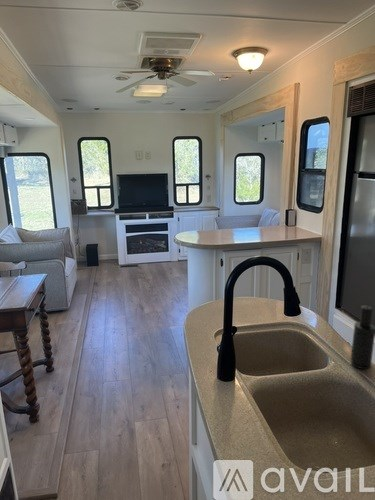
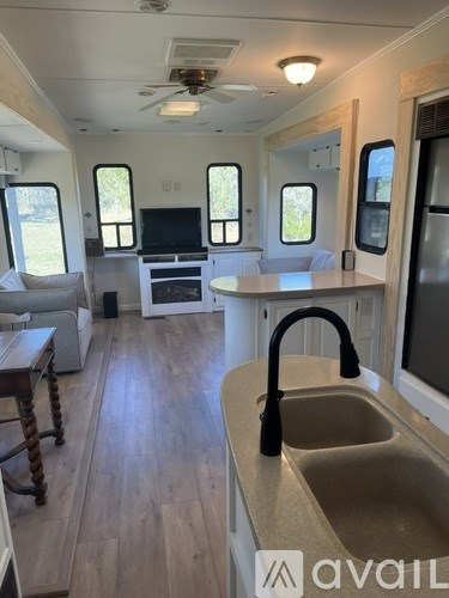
- soap dispenser (363, 336)
